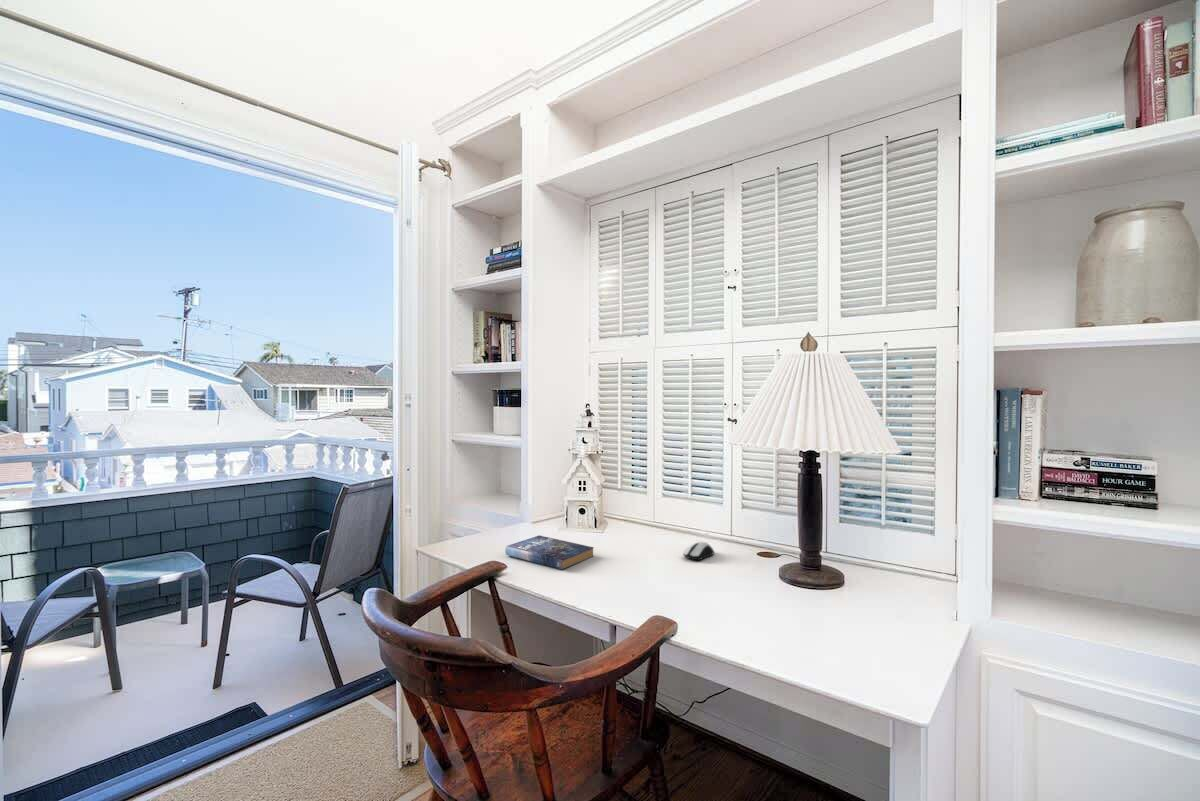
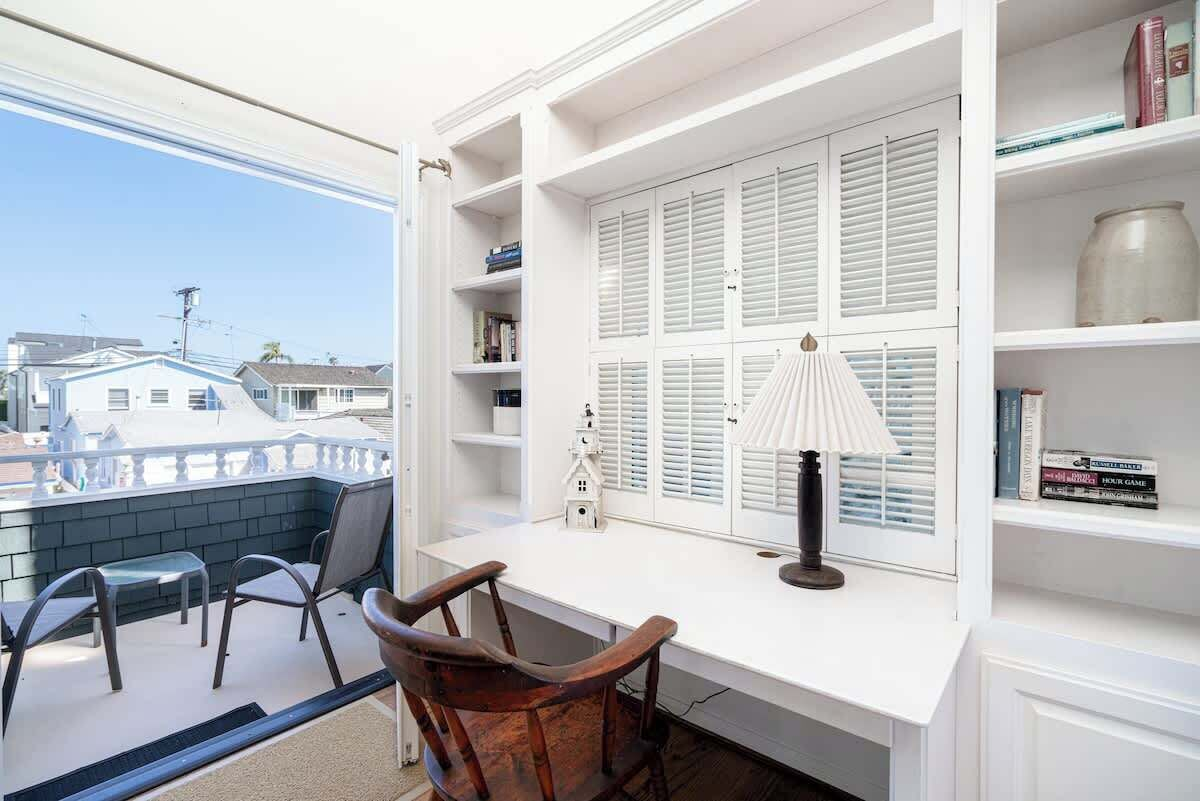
- book (549, 551)
- computer mouse (699, 549)
